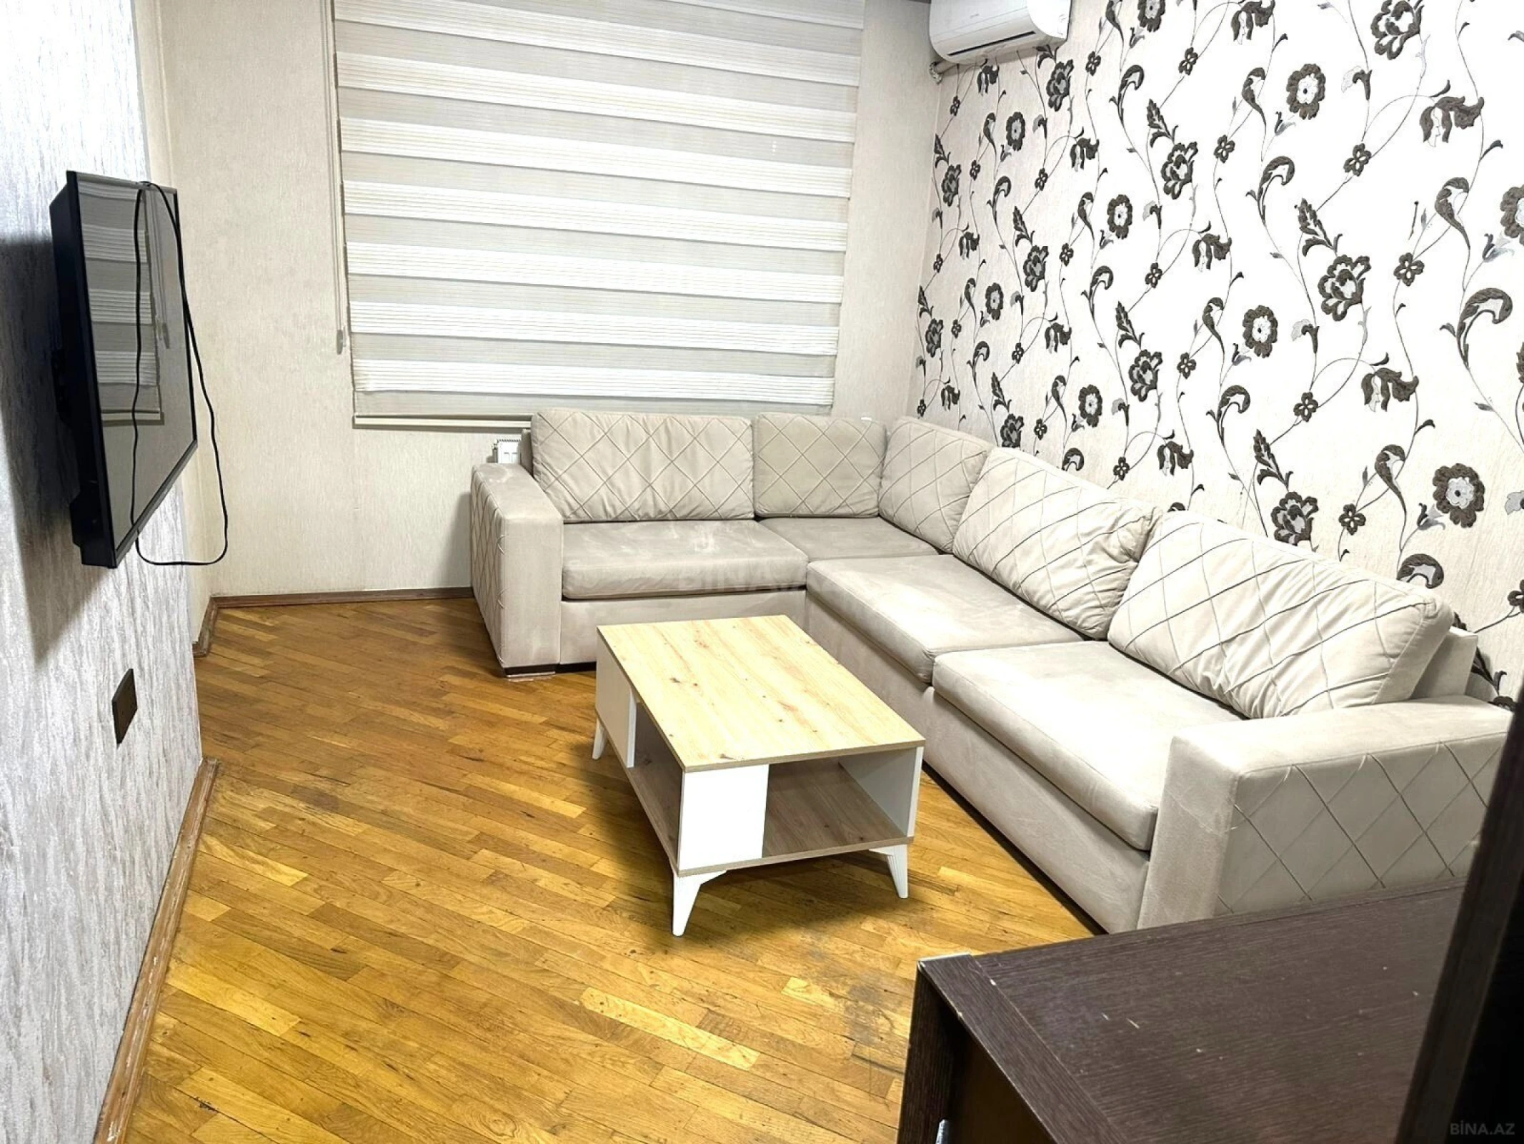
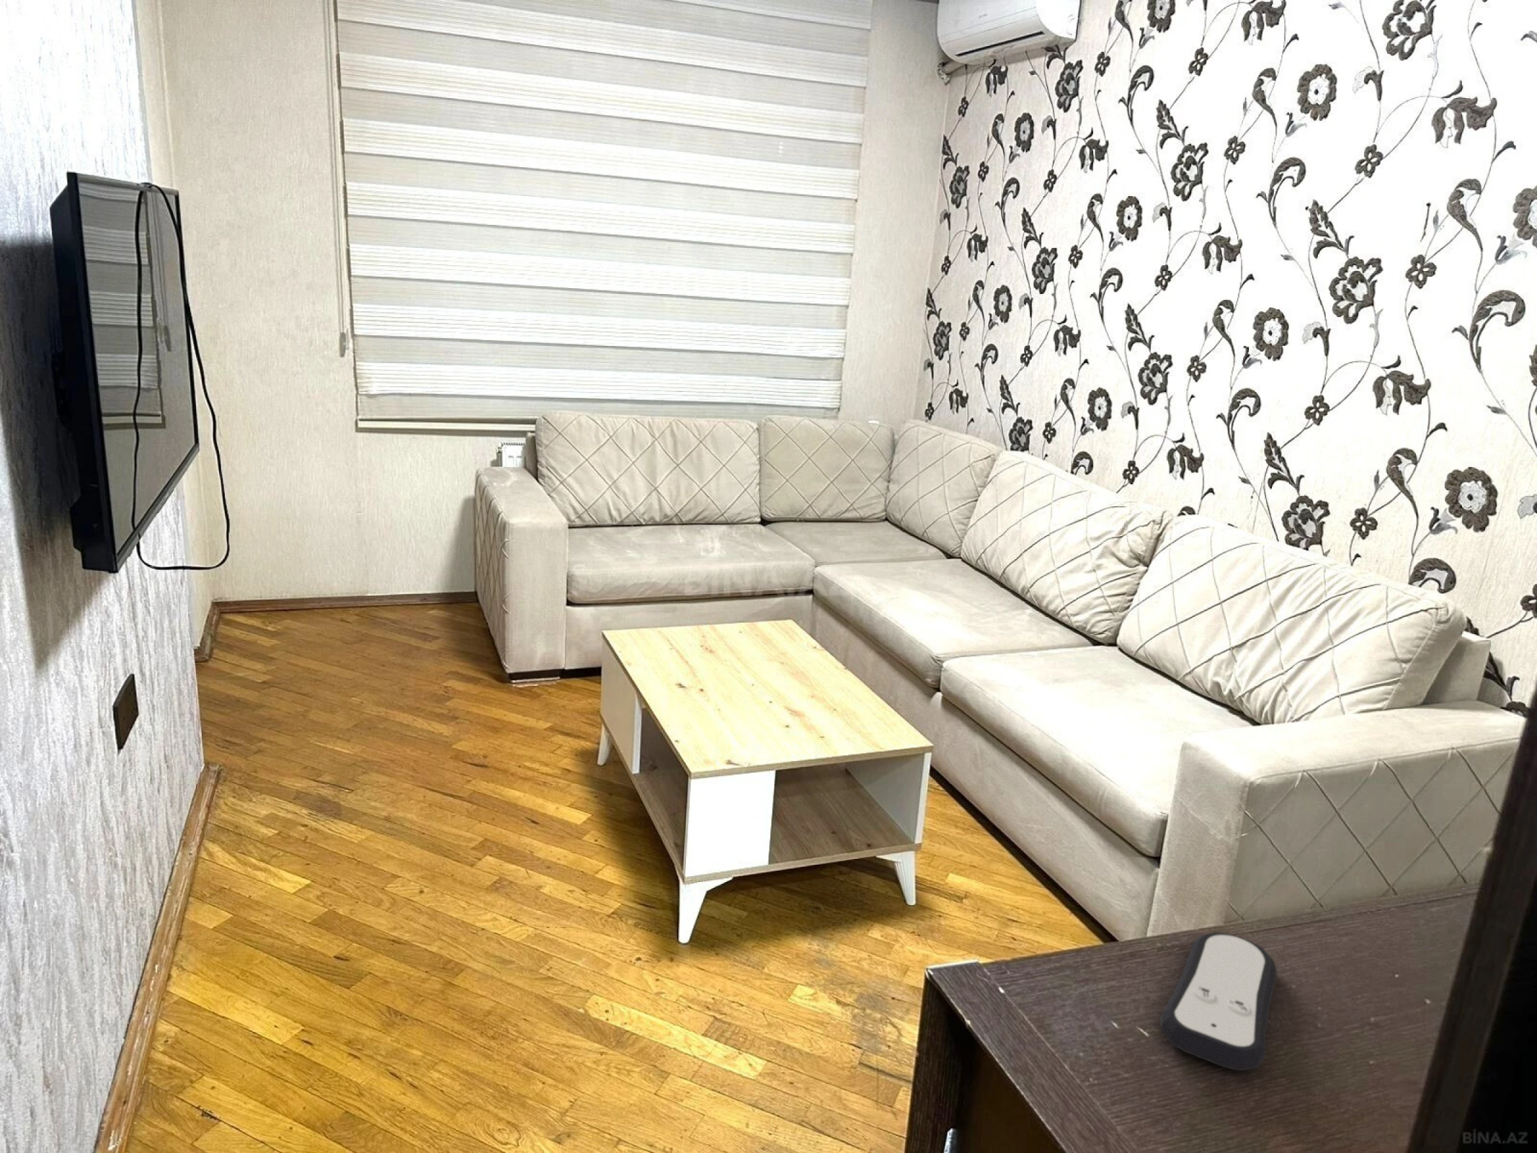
+ remote control (1223, 993)
